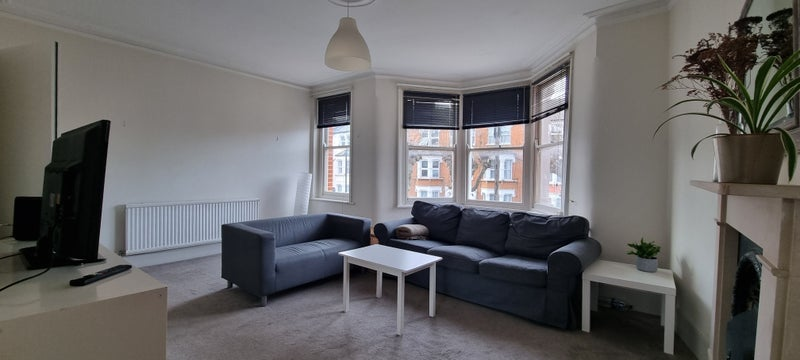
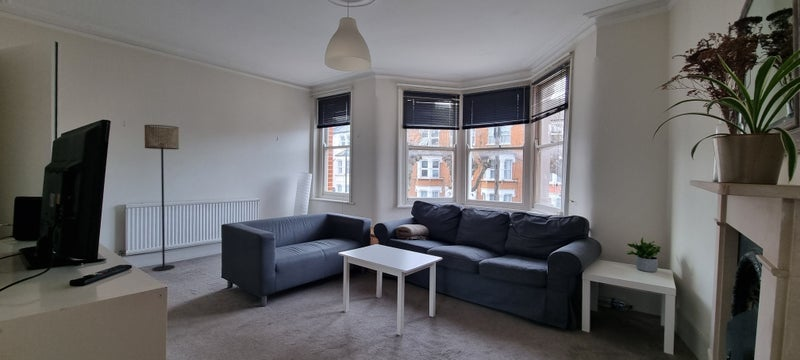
+ floor lamp (162, 197)
